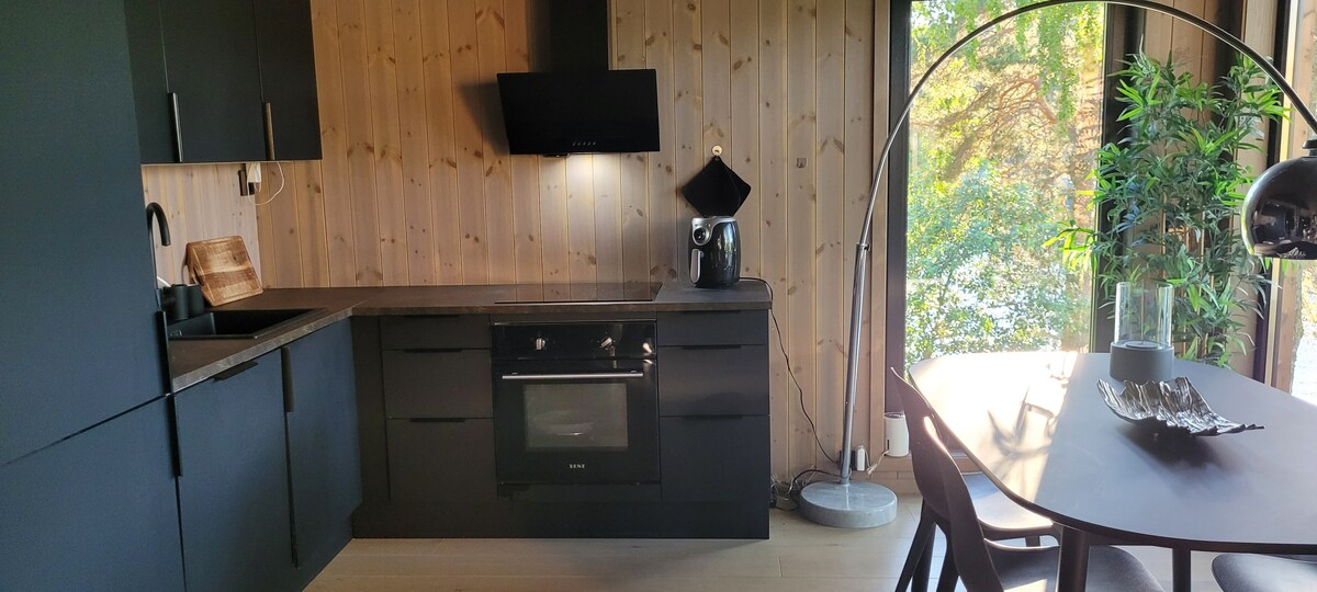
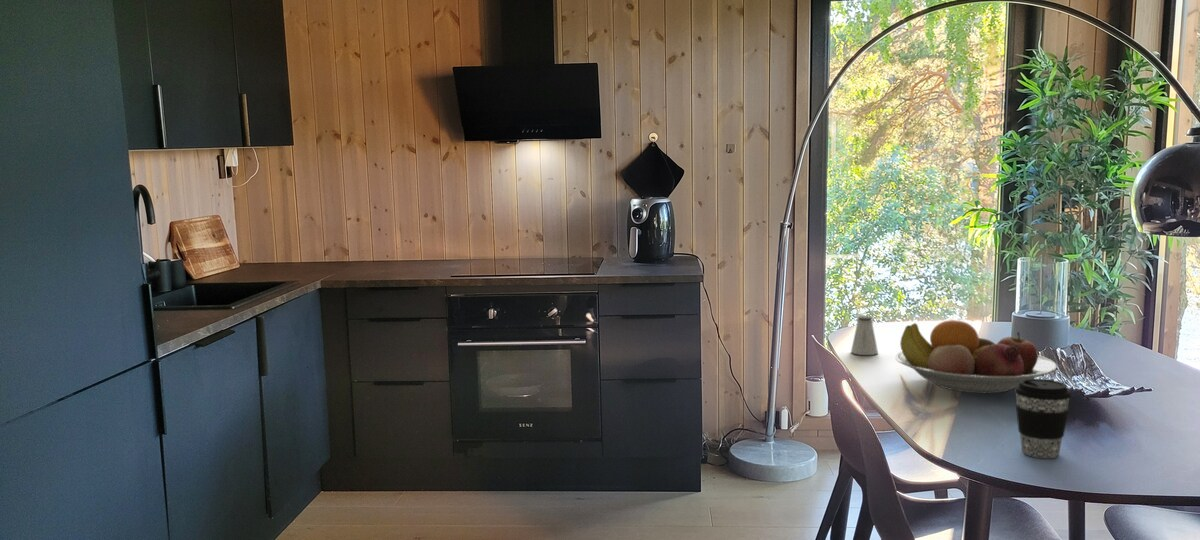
+ coffee cup (1041, 418)
+ fruit bowl (973, 353)
+ saltshaker (864, 334)
